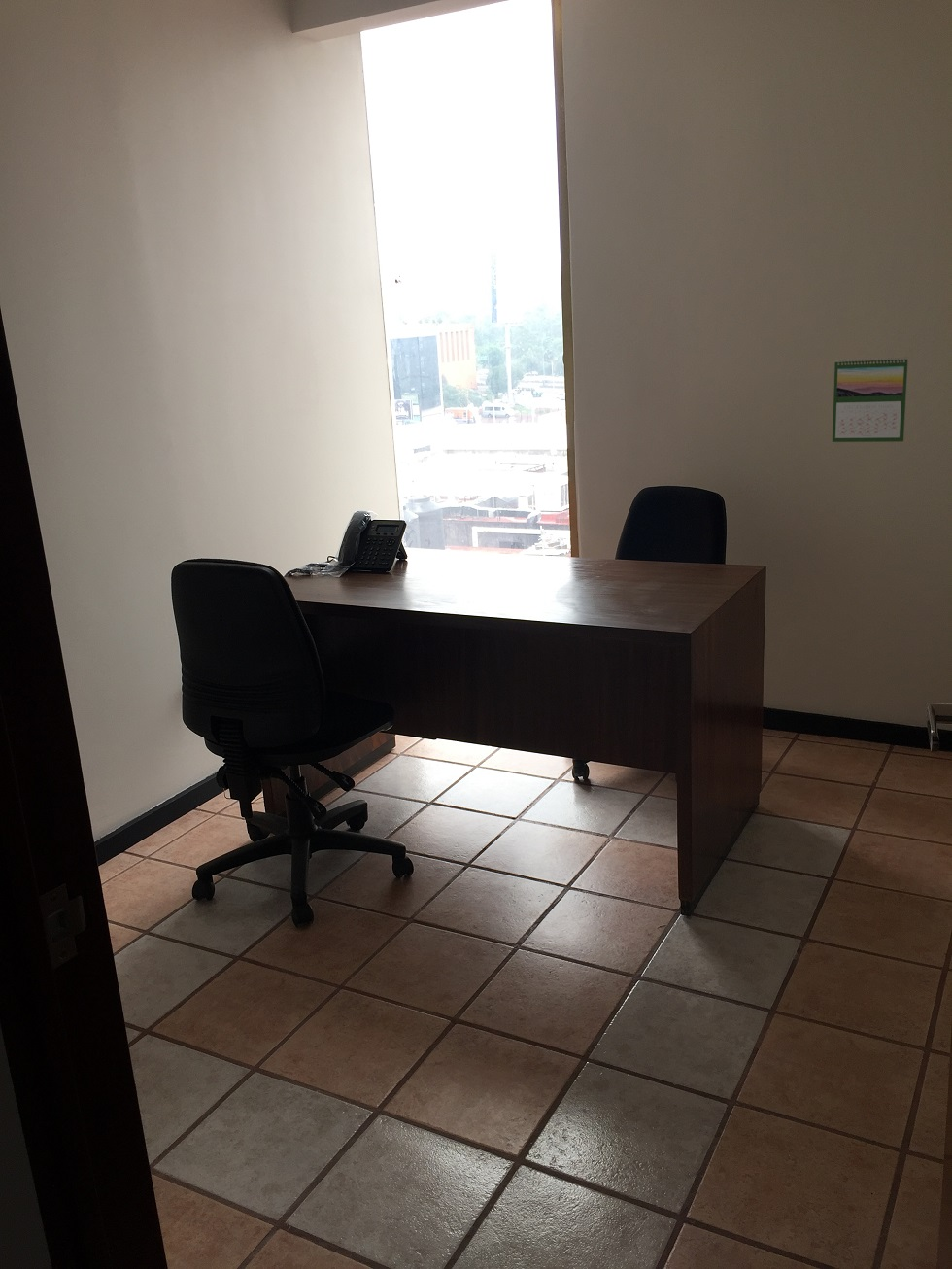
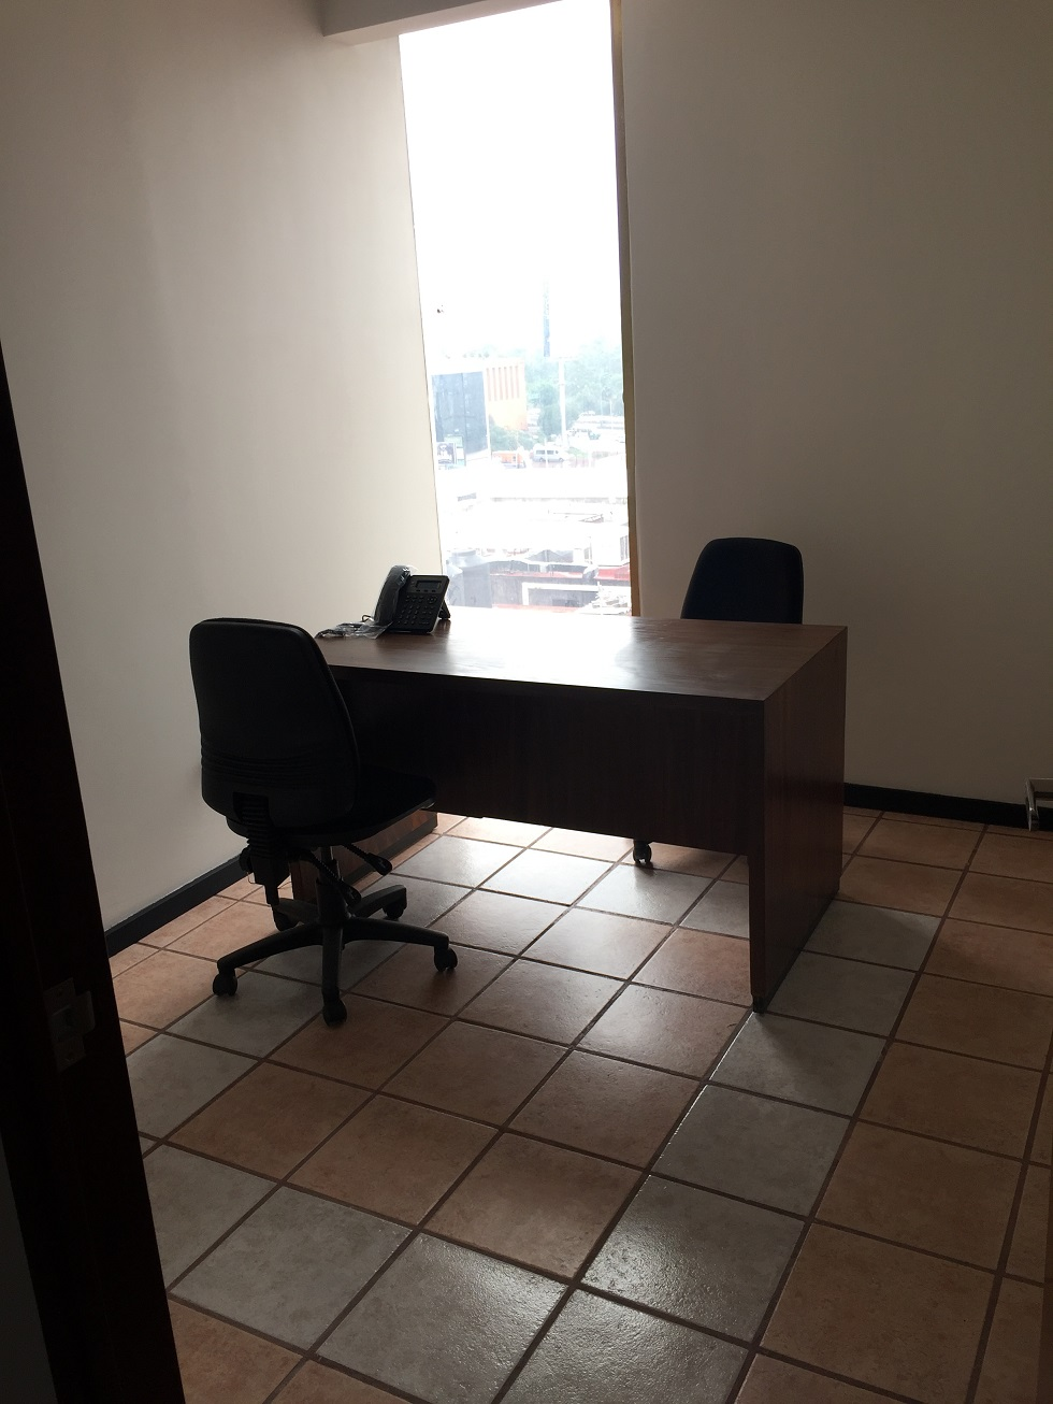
- calendar (868, 399)
